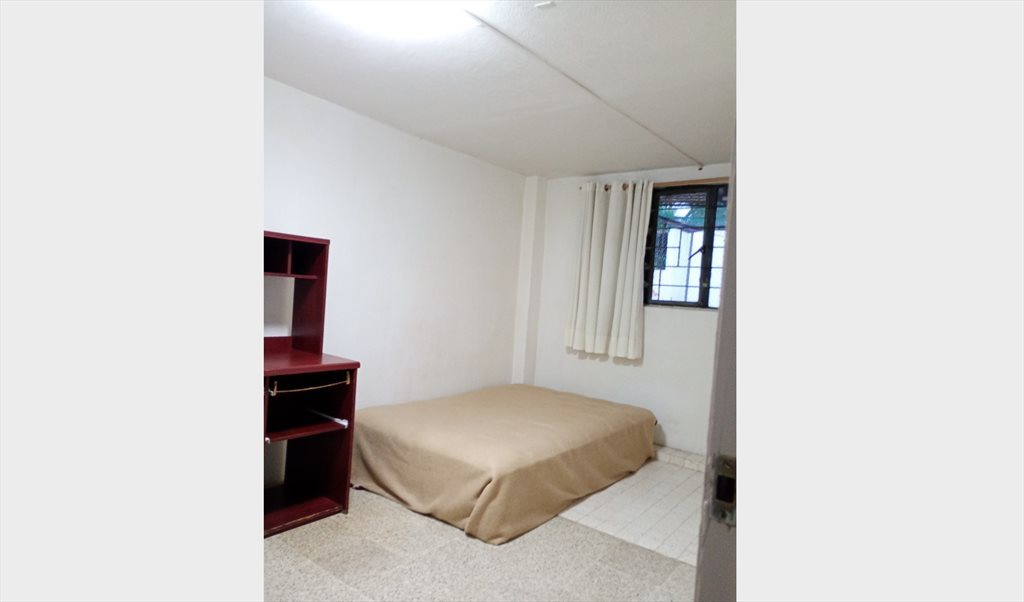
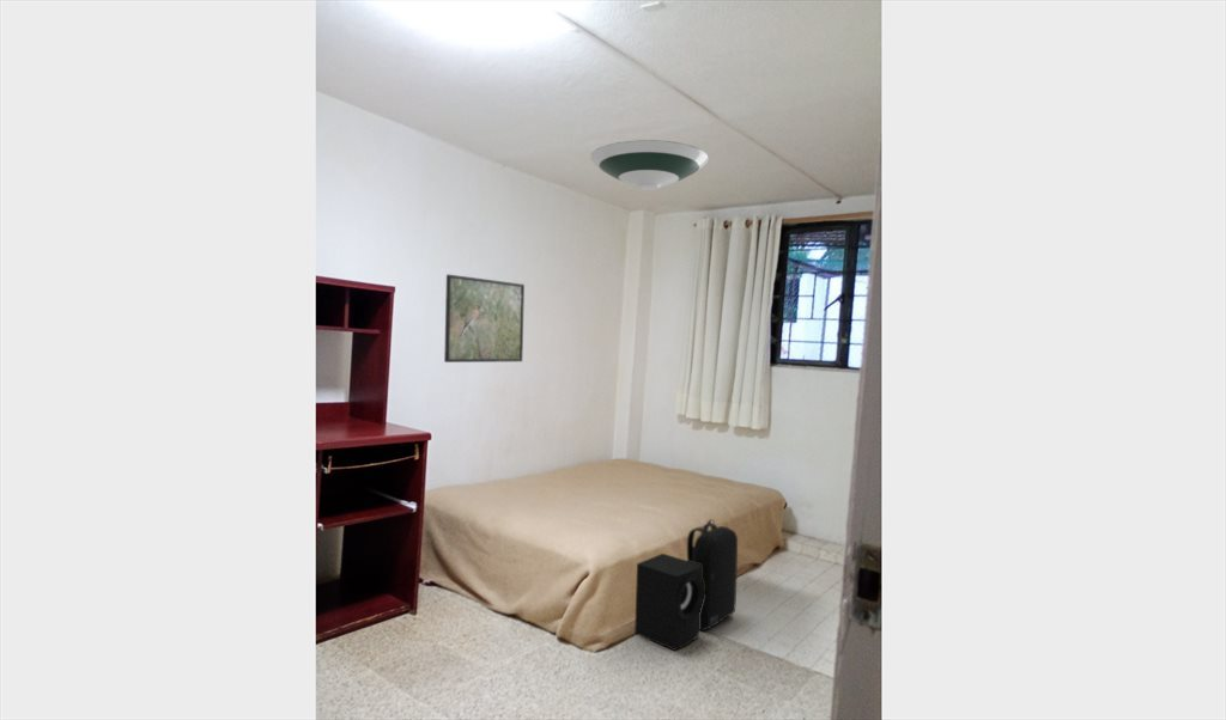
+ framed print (486, 321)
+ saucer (648, 173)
+ backpack (705, 568)
+ speaker (669, 599)
